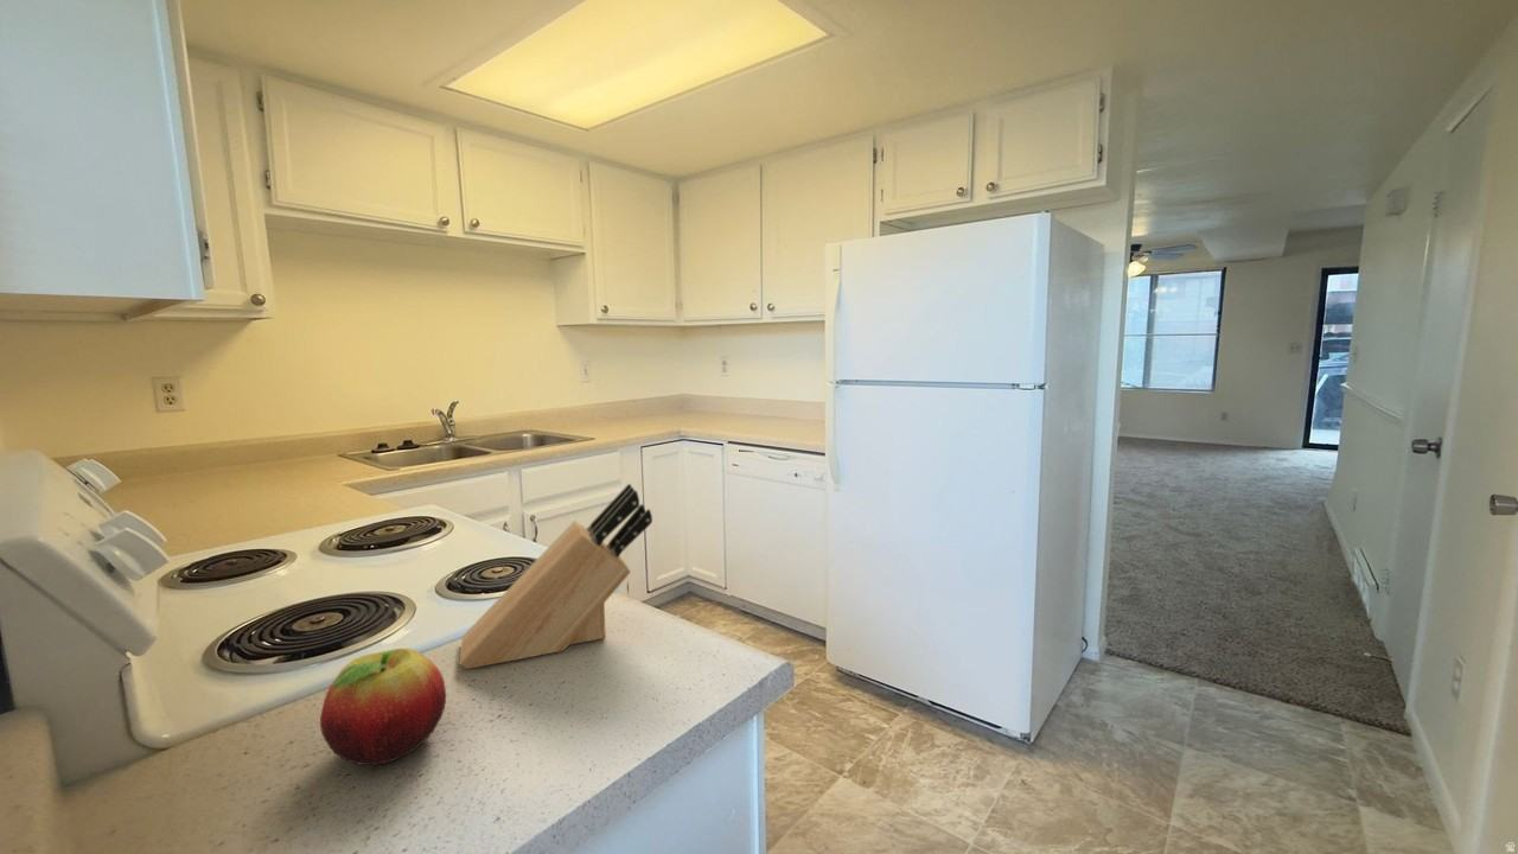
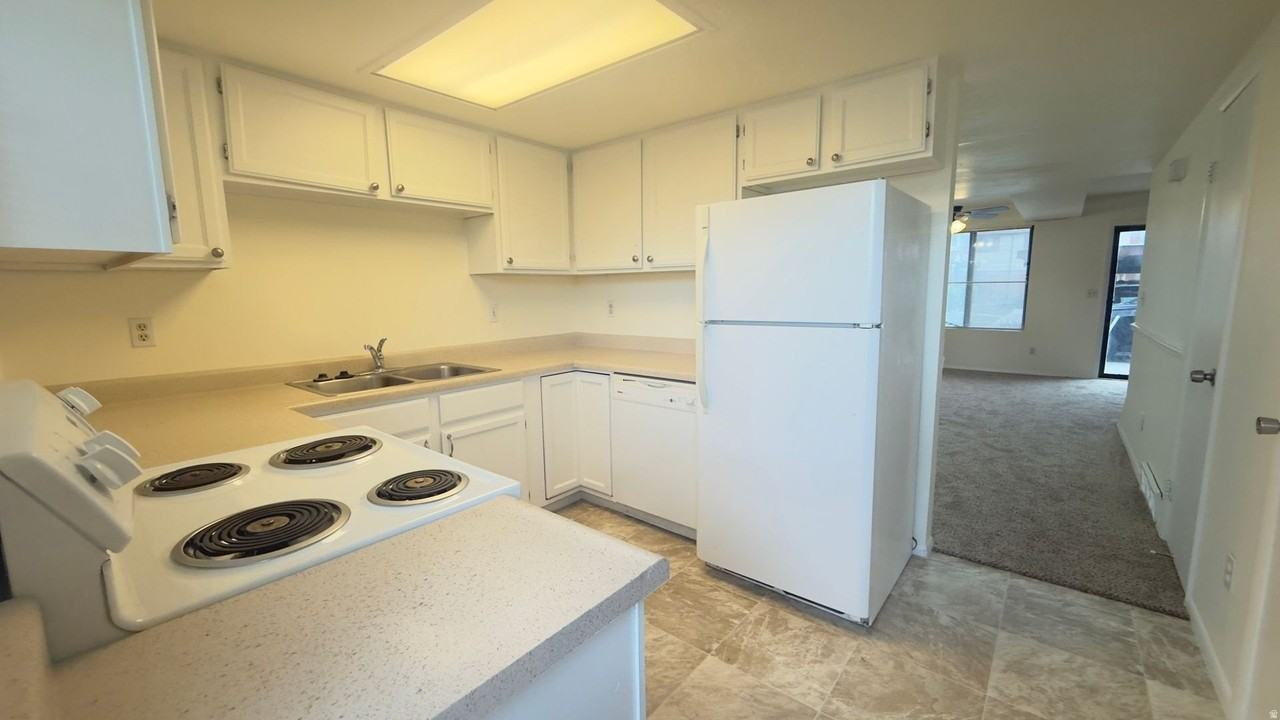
- knife block (559, 566)
- fruit (384, 700)
